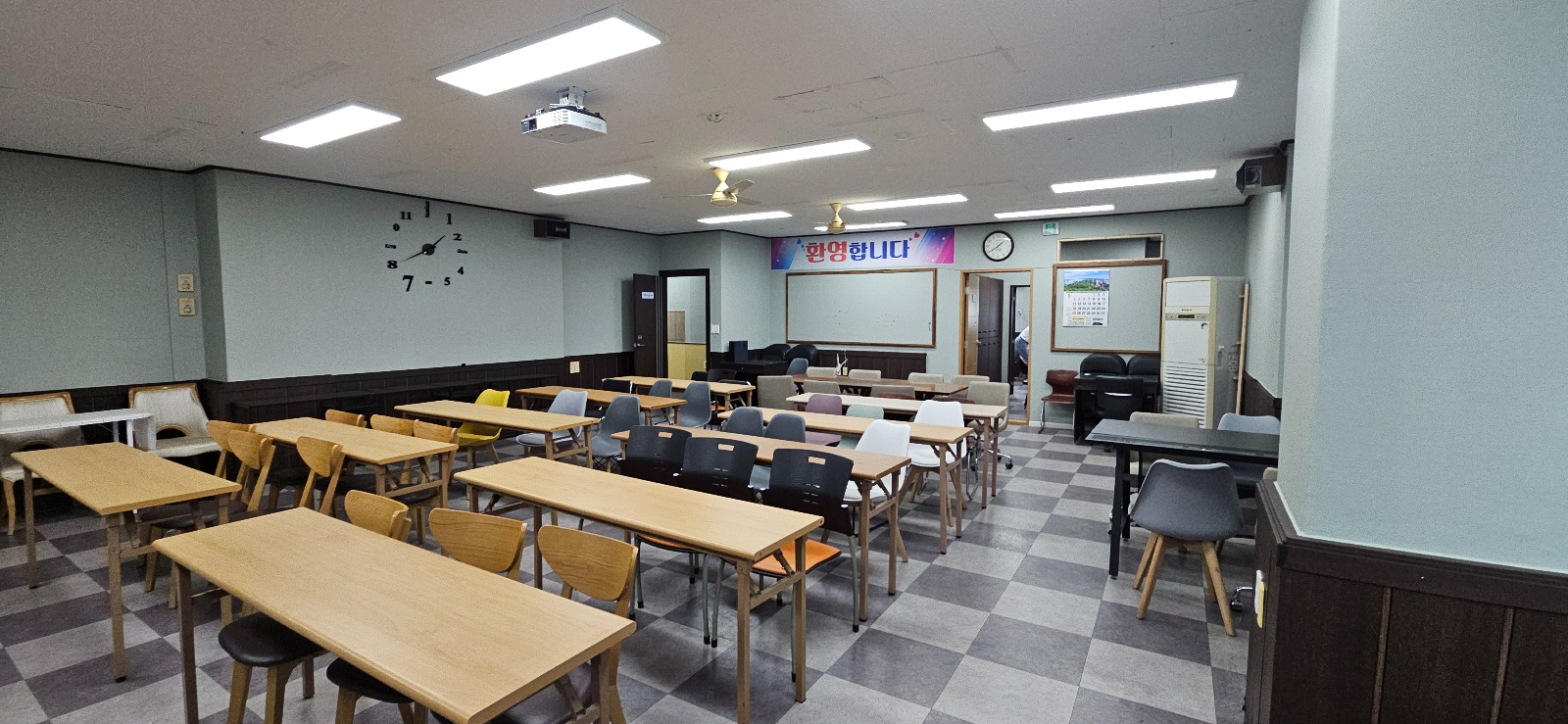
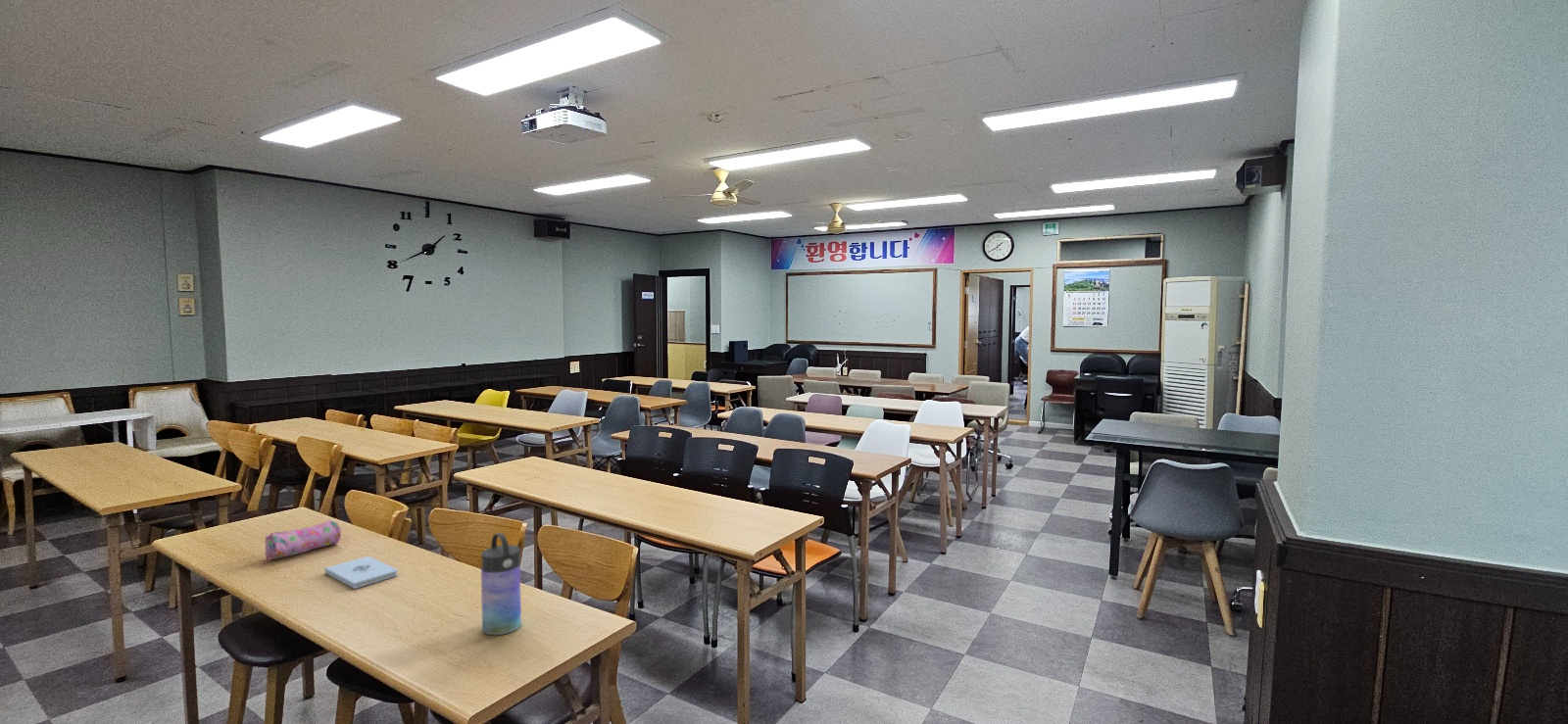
+ pencil case (302, 539)
+ notepad (362, 571)
+ water bottle (501, 580)
